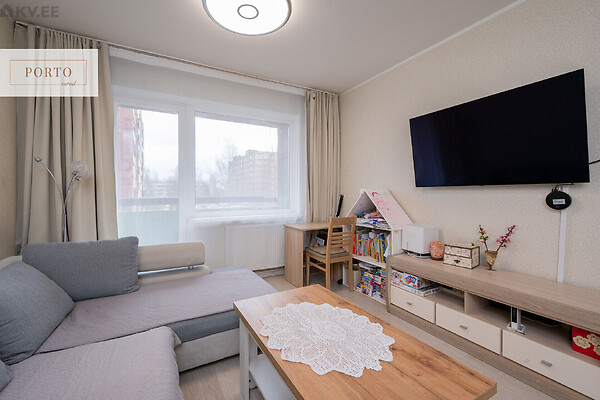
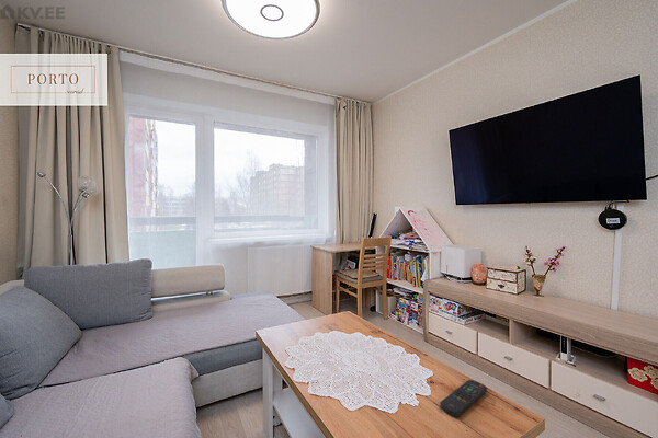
+ remote control (464, 396)
